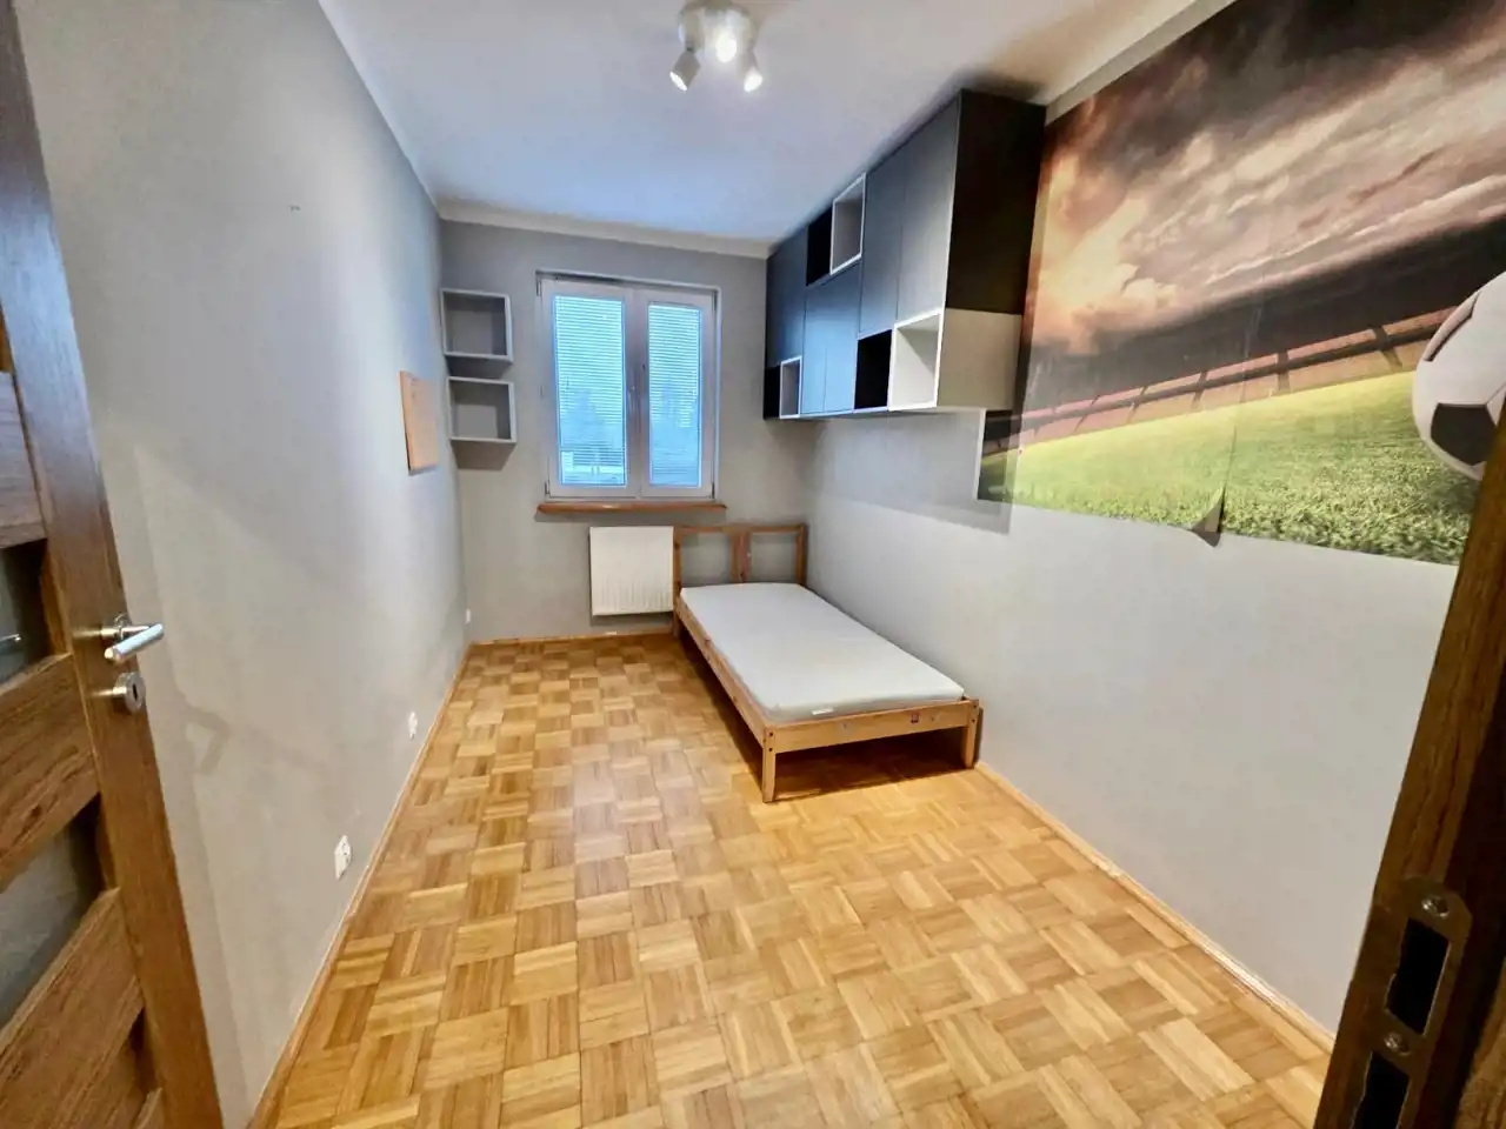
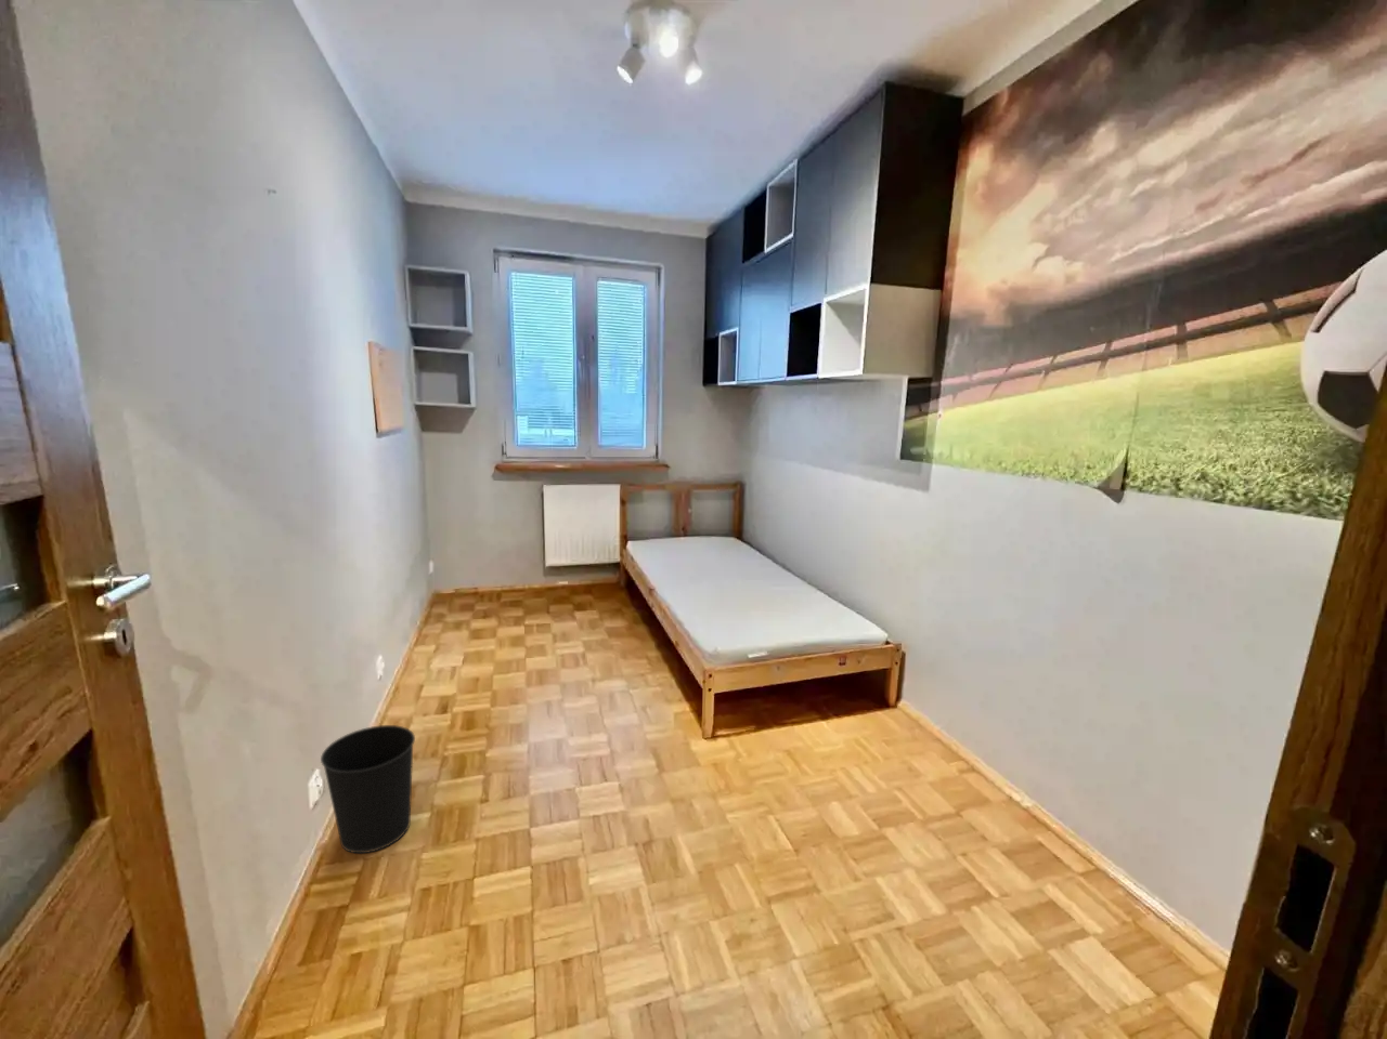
+ wastebasket (372, 789)
